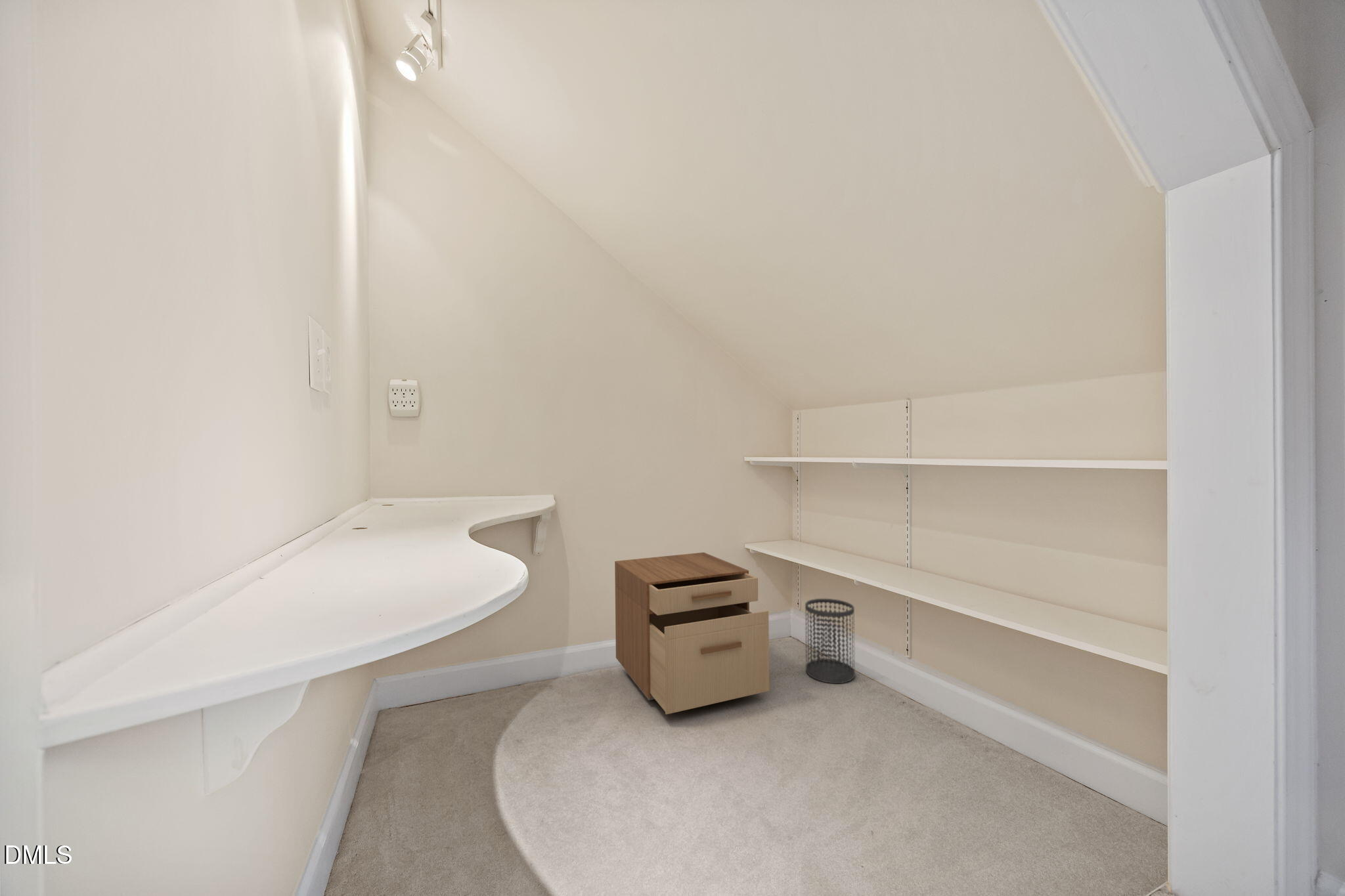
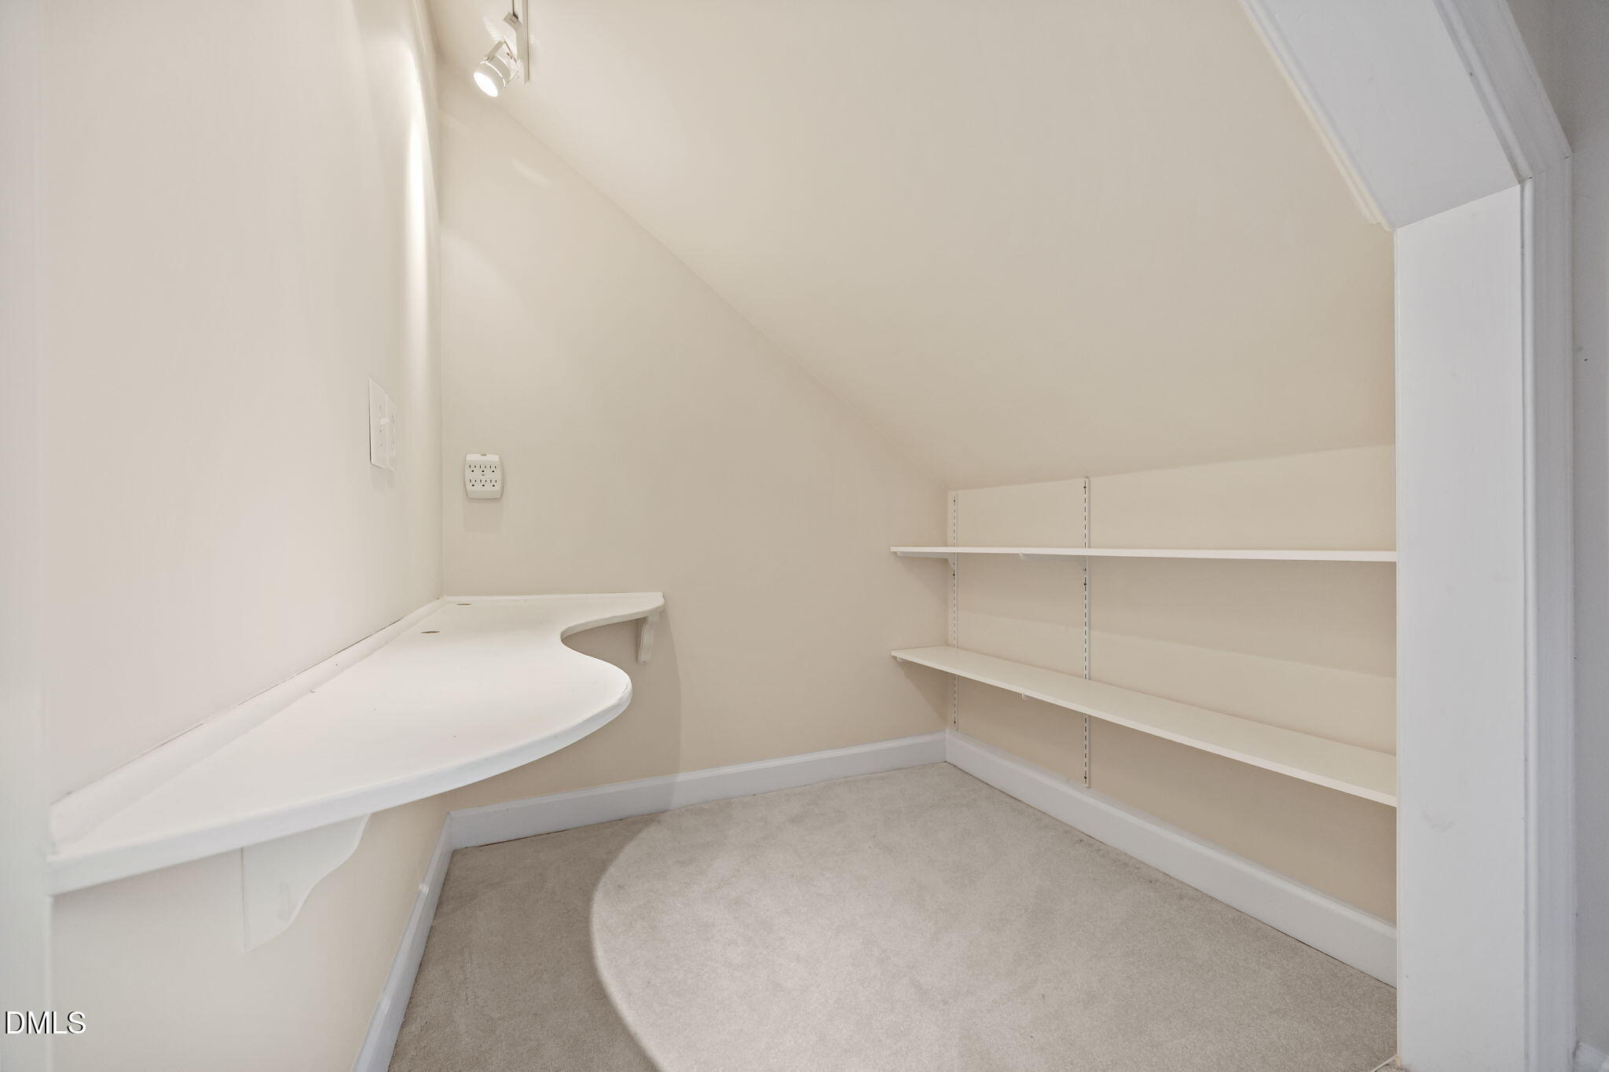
- wastebasket (829, 639)
- filing cabinet (688, 626)
